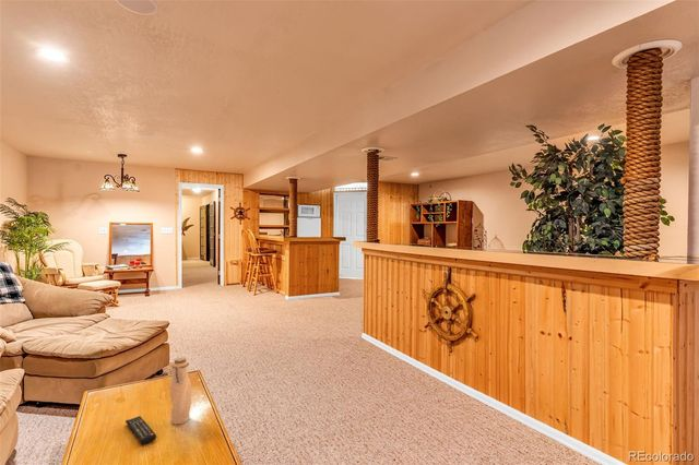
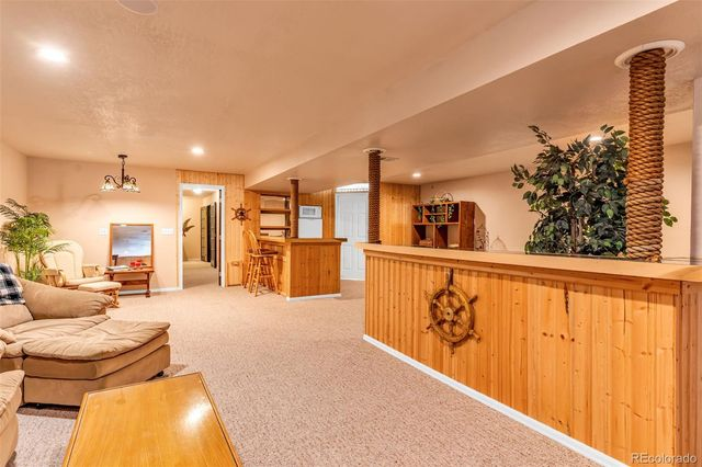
- water bottle (180, 390)
- remote control (140, 429)
